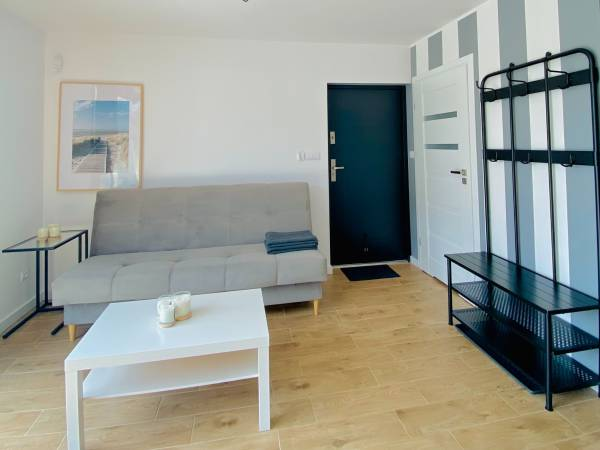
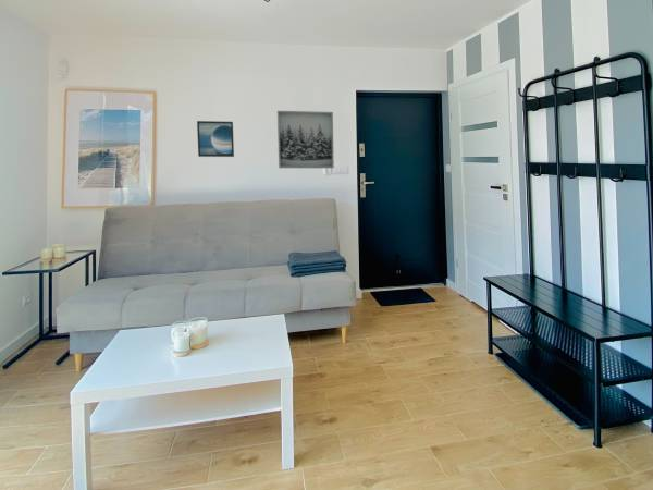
+ wall art (305, 139)
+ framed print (215, 138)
